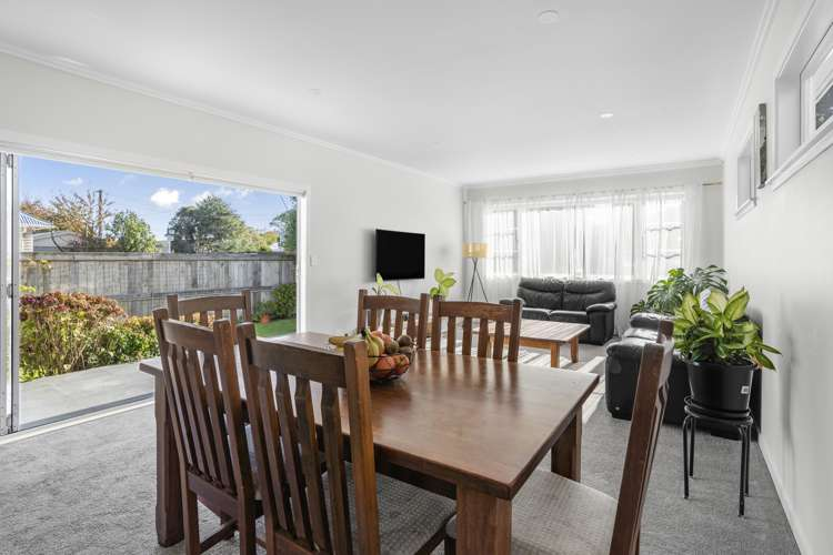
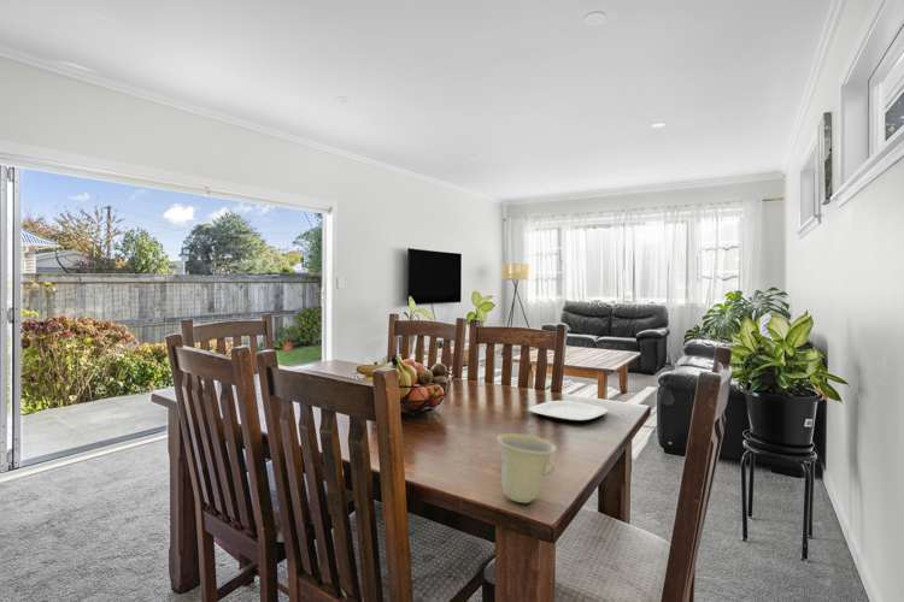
+ plate (568, 411)
+ cup (526, 468)
